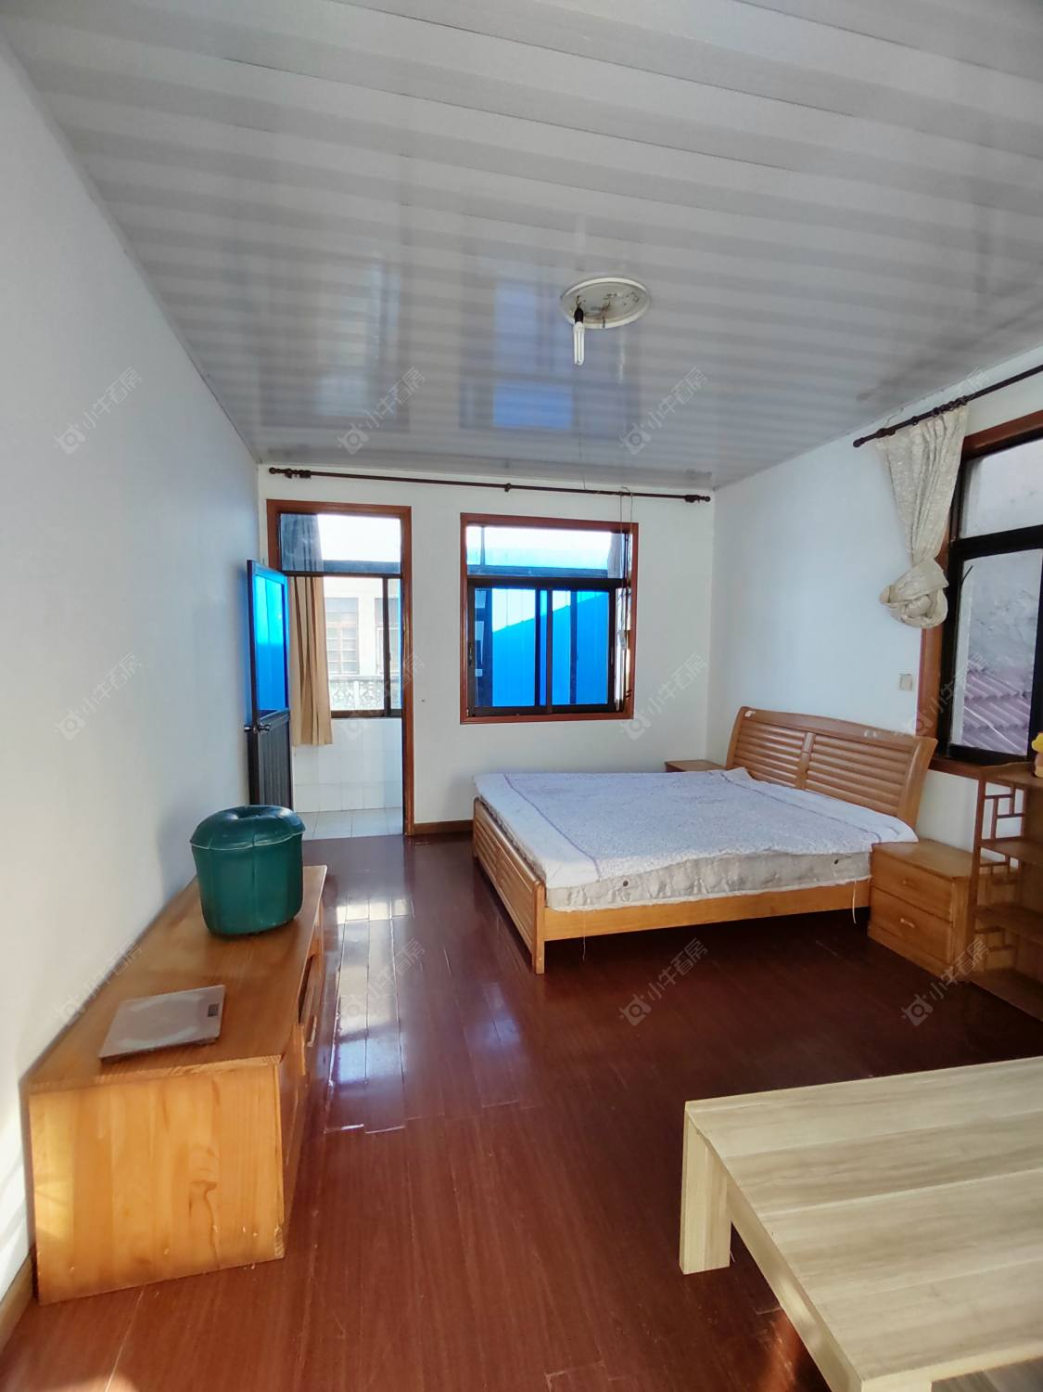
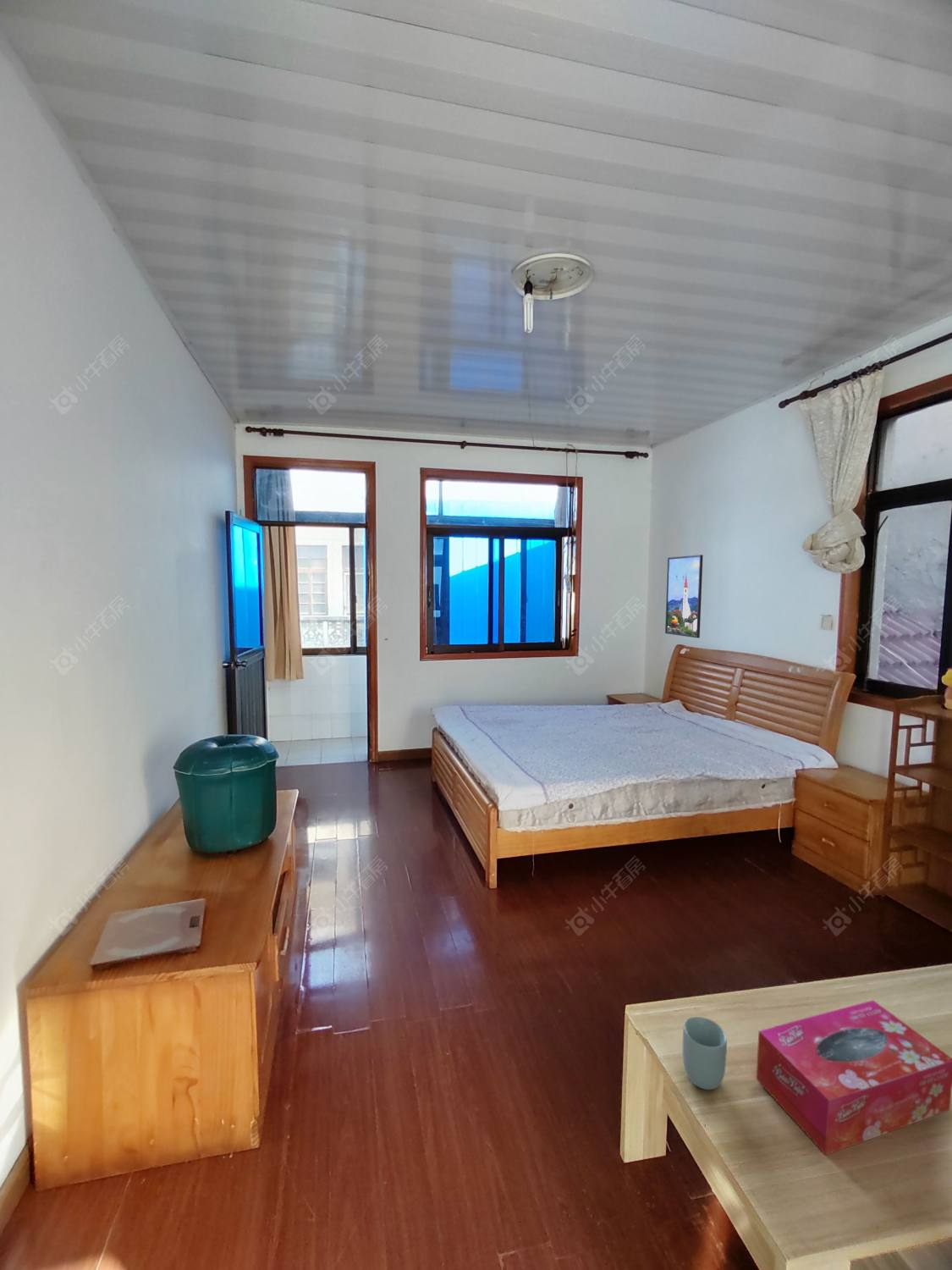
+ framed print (683, 596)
+ cup (703, 1055)
+ tissue box (851, 1069)
